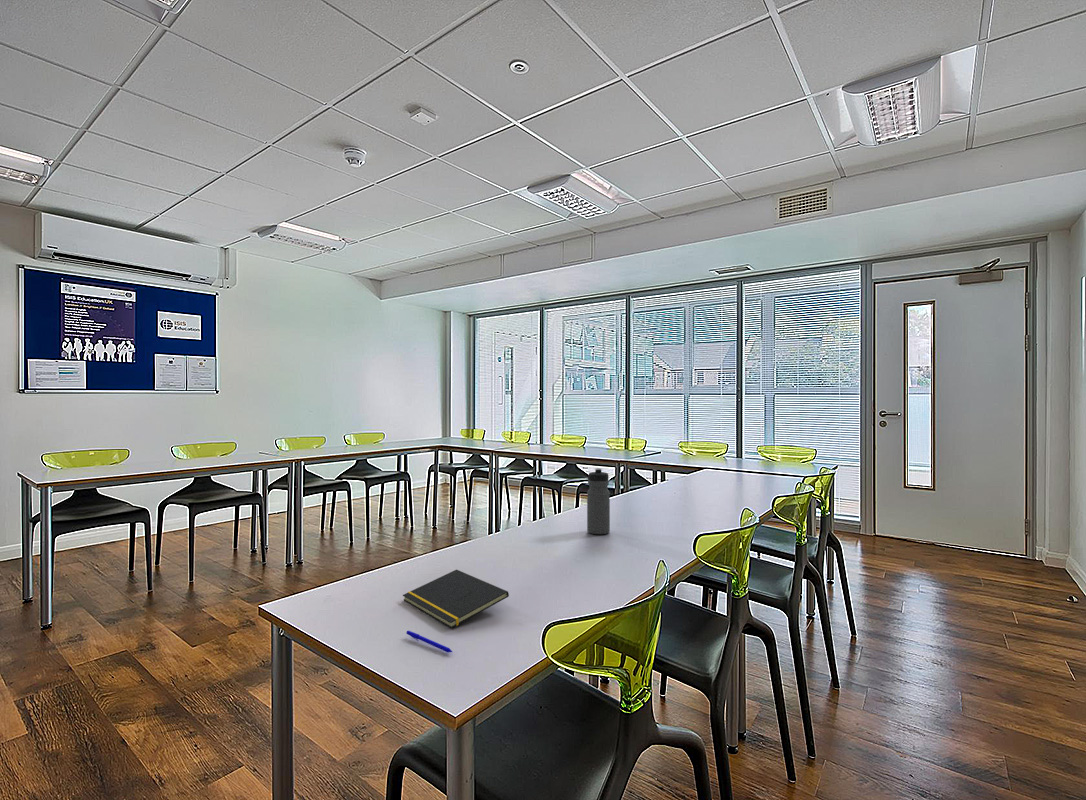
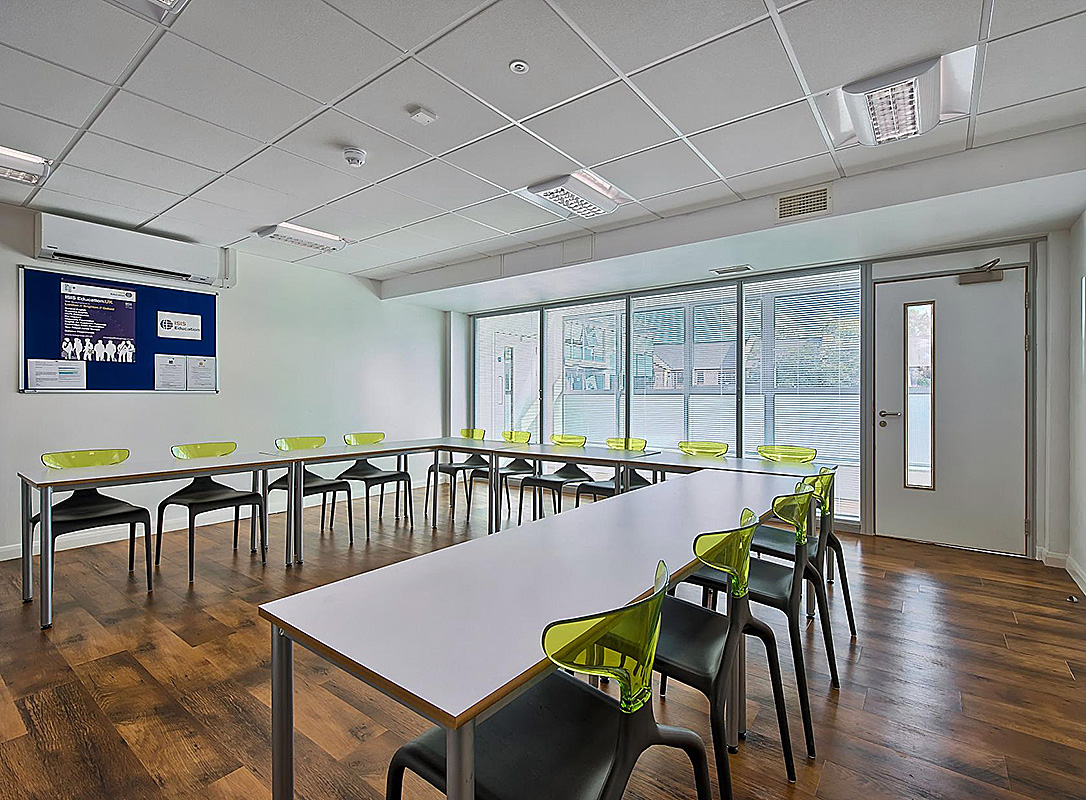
- notepad (454, 595)
- water bottle (598, 500)
- pen (429, 641)
